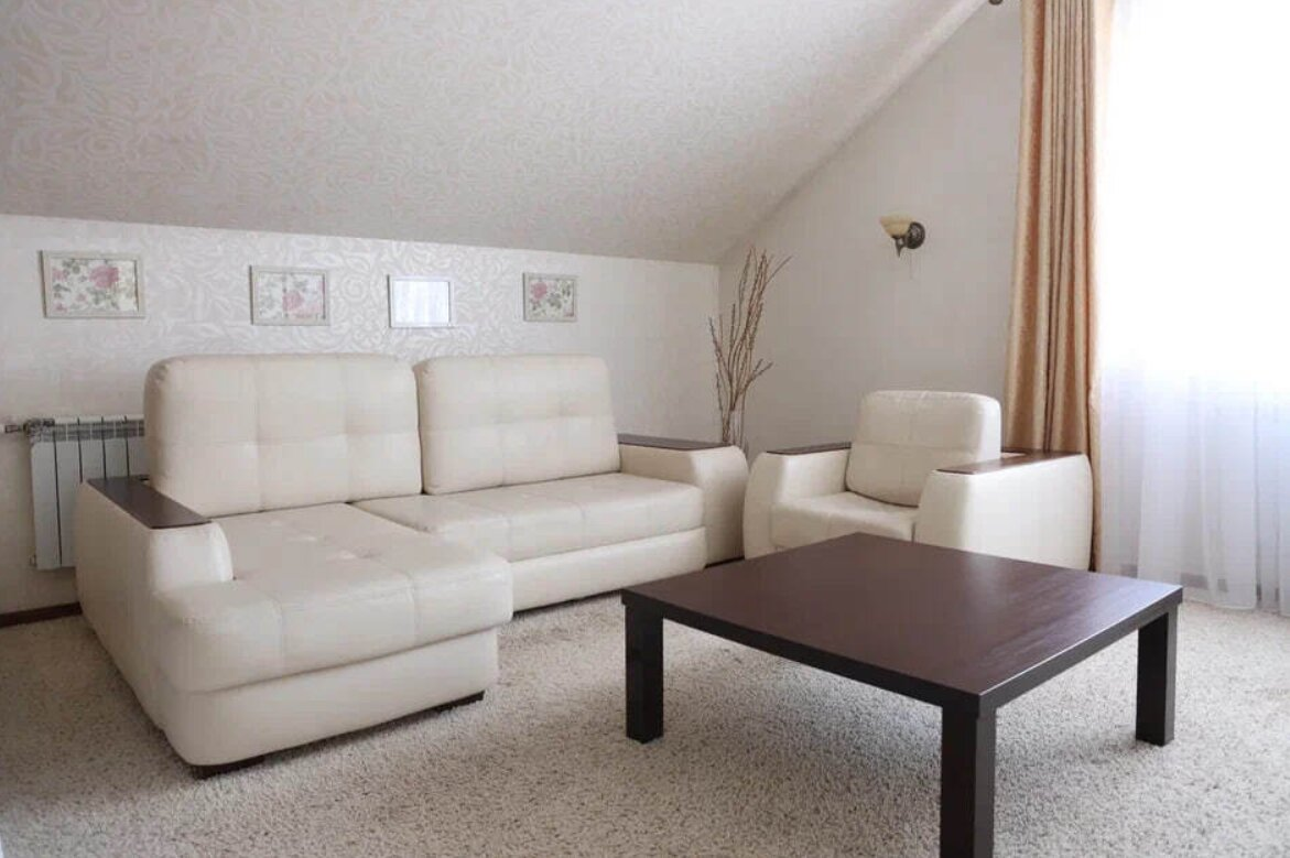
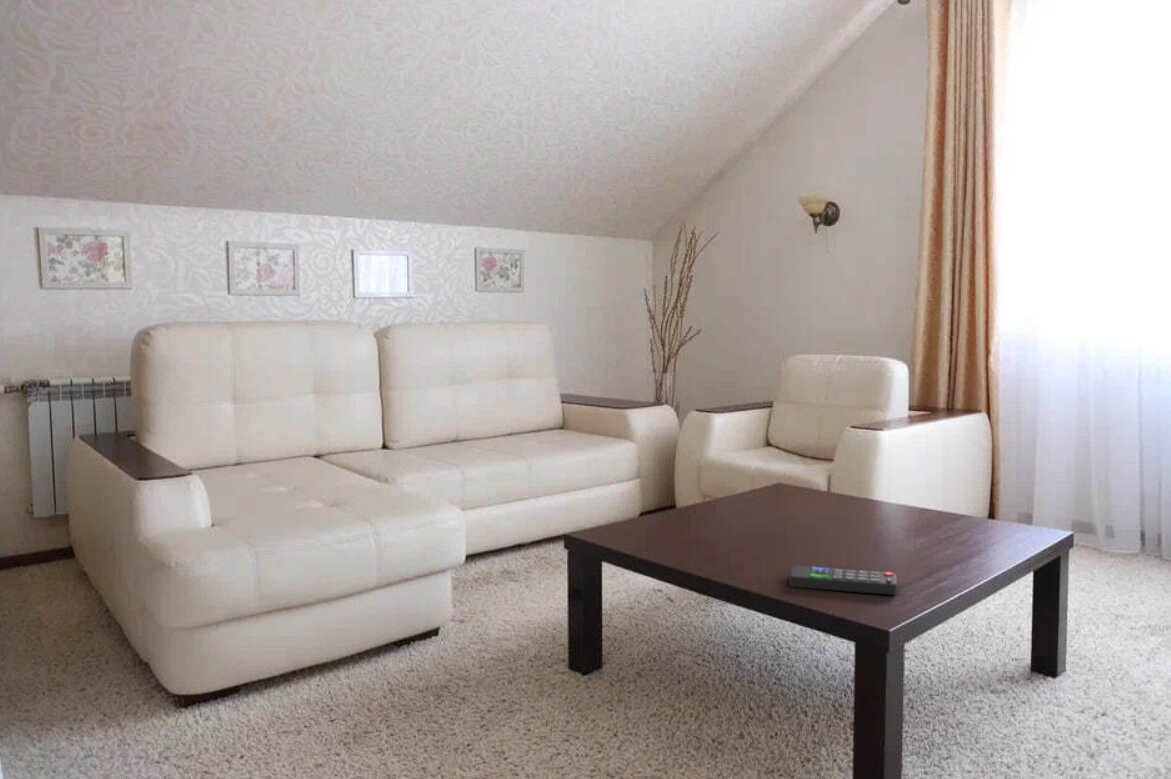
+ remote control (842, 578)
